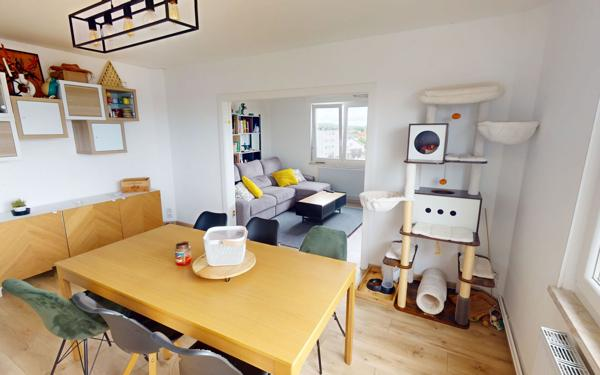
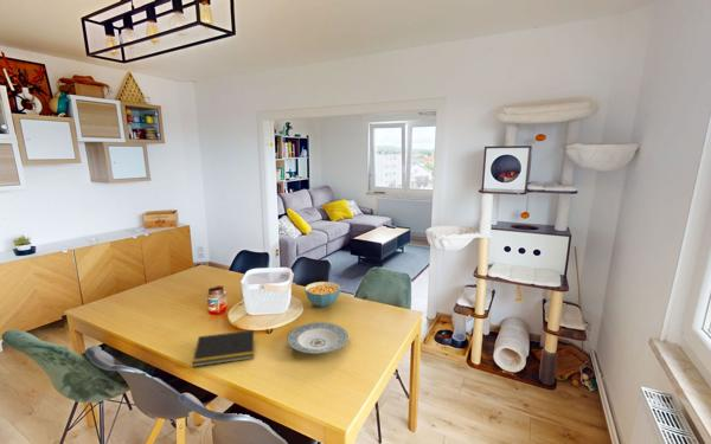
+ cereal bowl (322, 296)
+ plate (318, 340)
+ notepad (225, 347)
